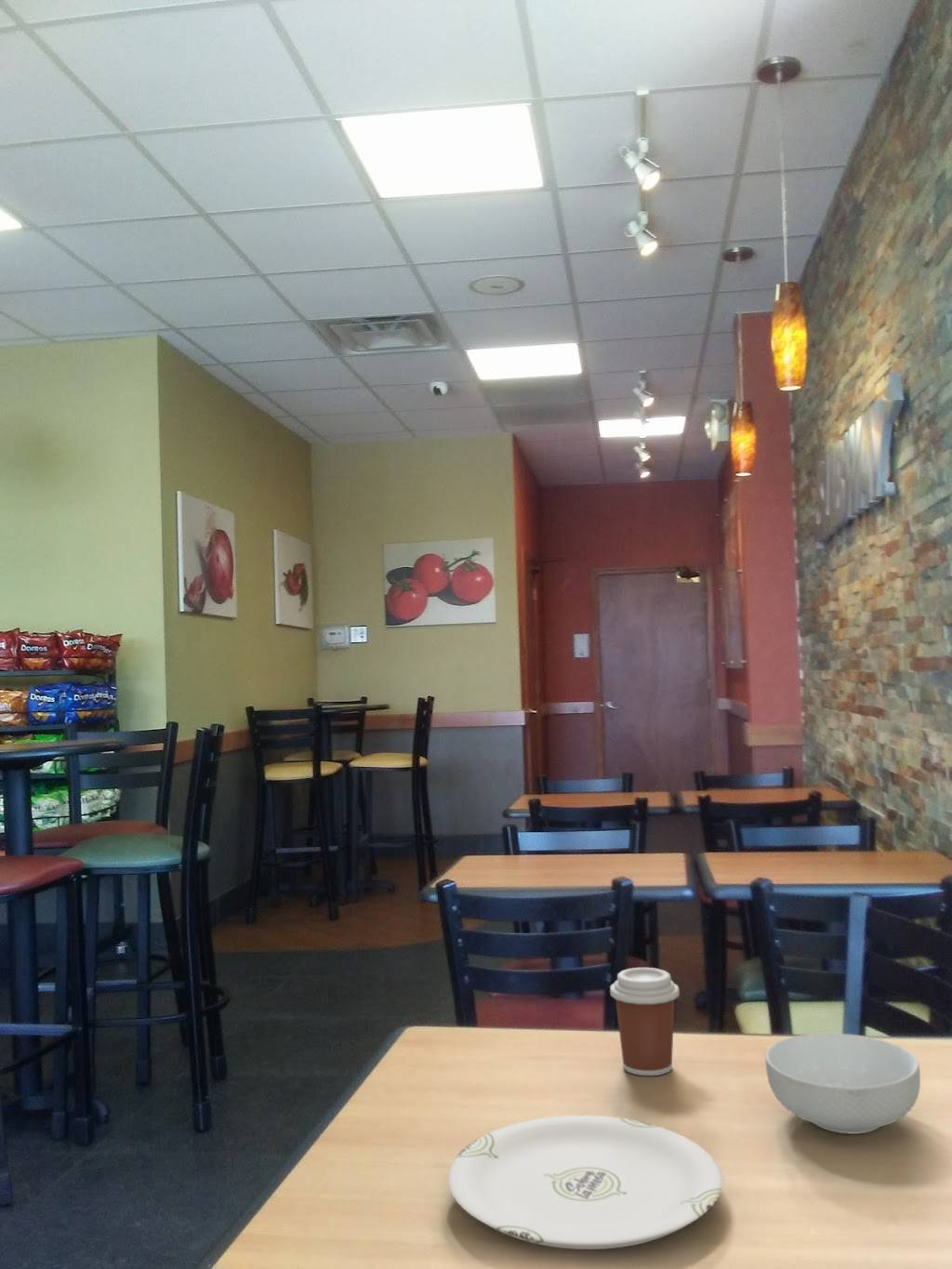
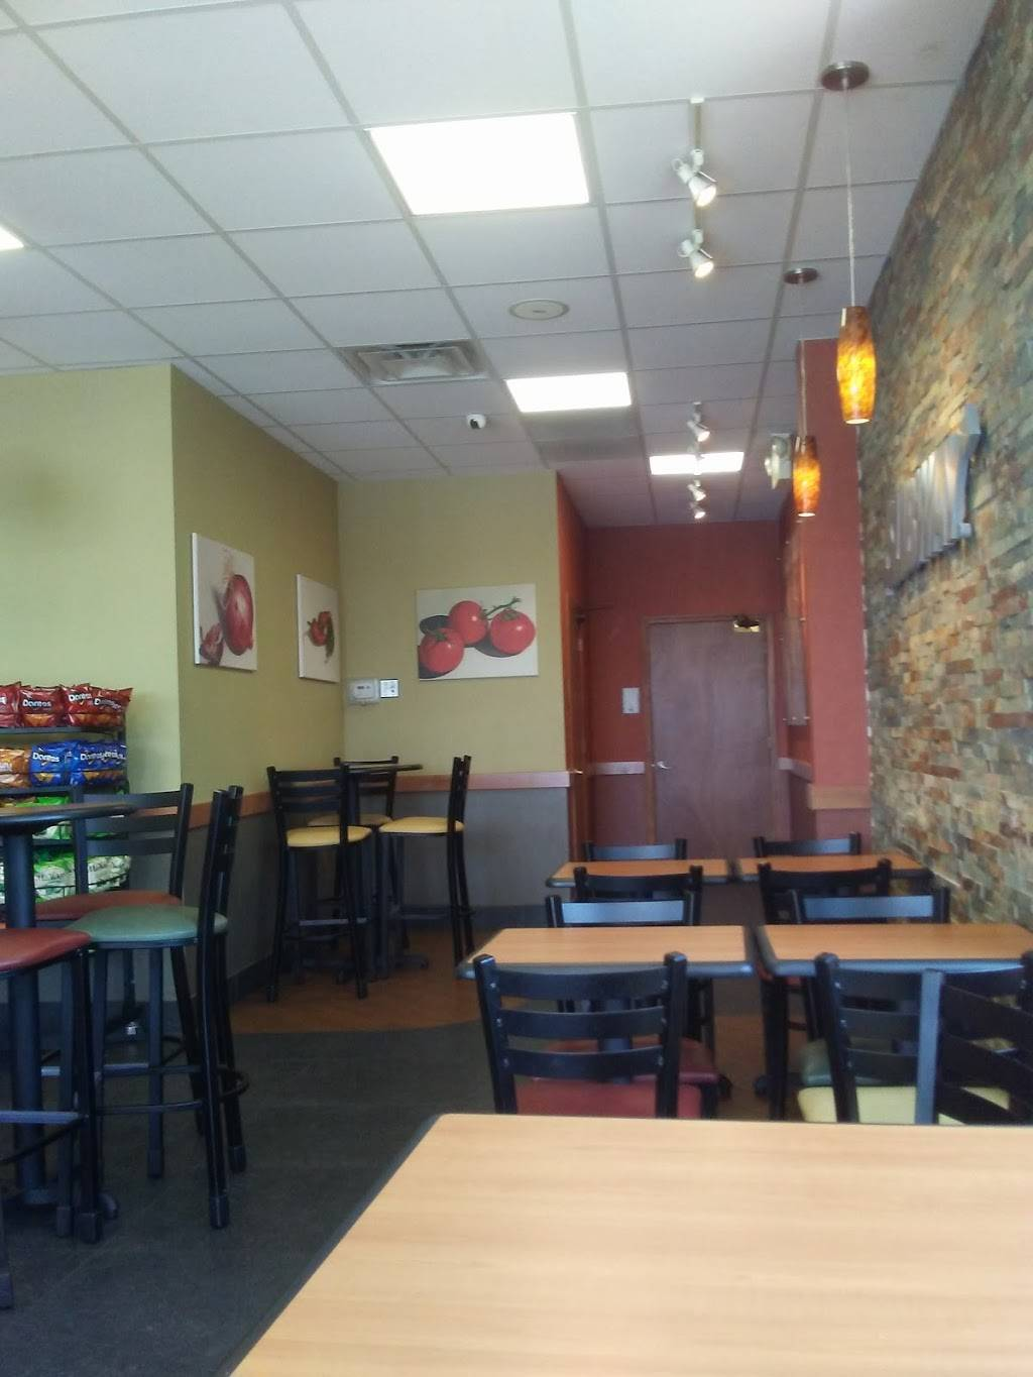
- plate (583, 1183)
- coffee cup (645, 1020)
- cereal bowl (841, 1088)
